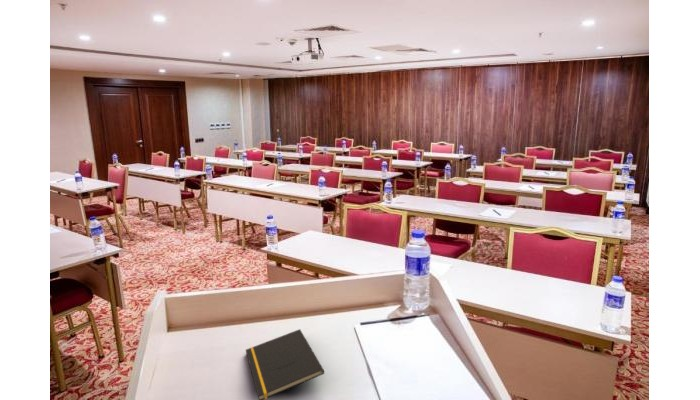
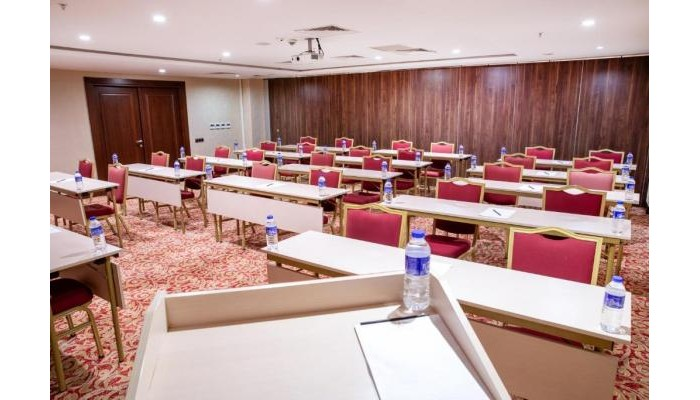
- notepad (282, 360)
